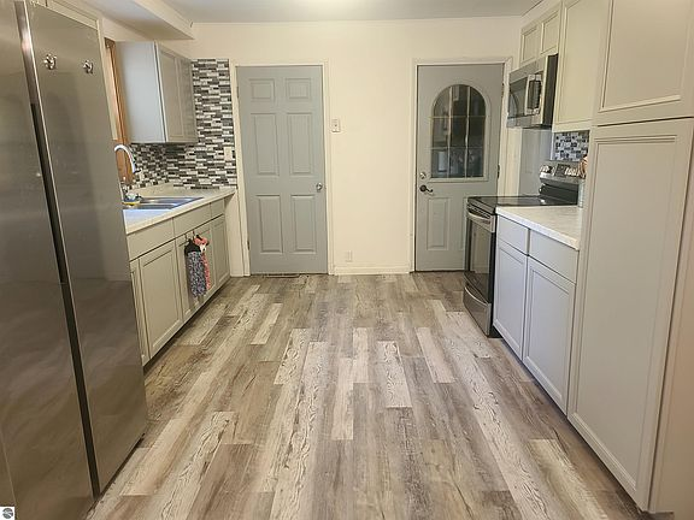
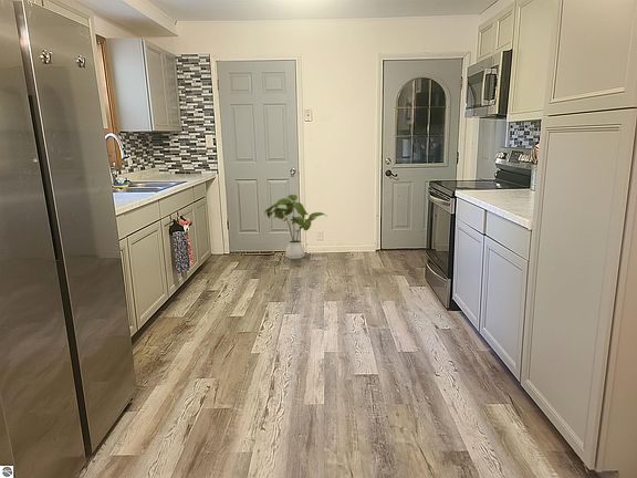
+ house plant (293, 228)
